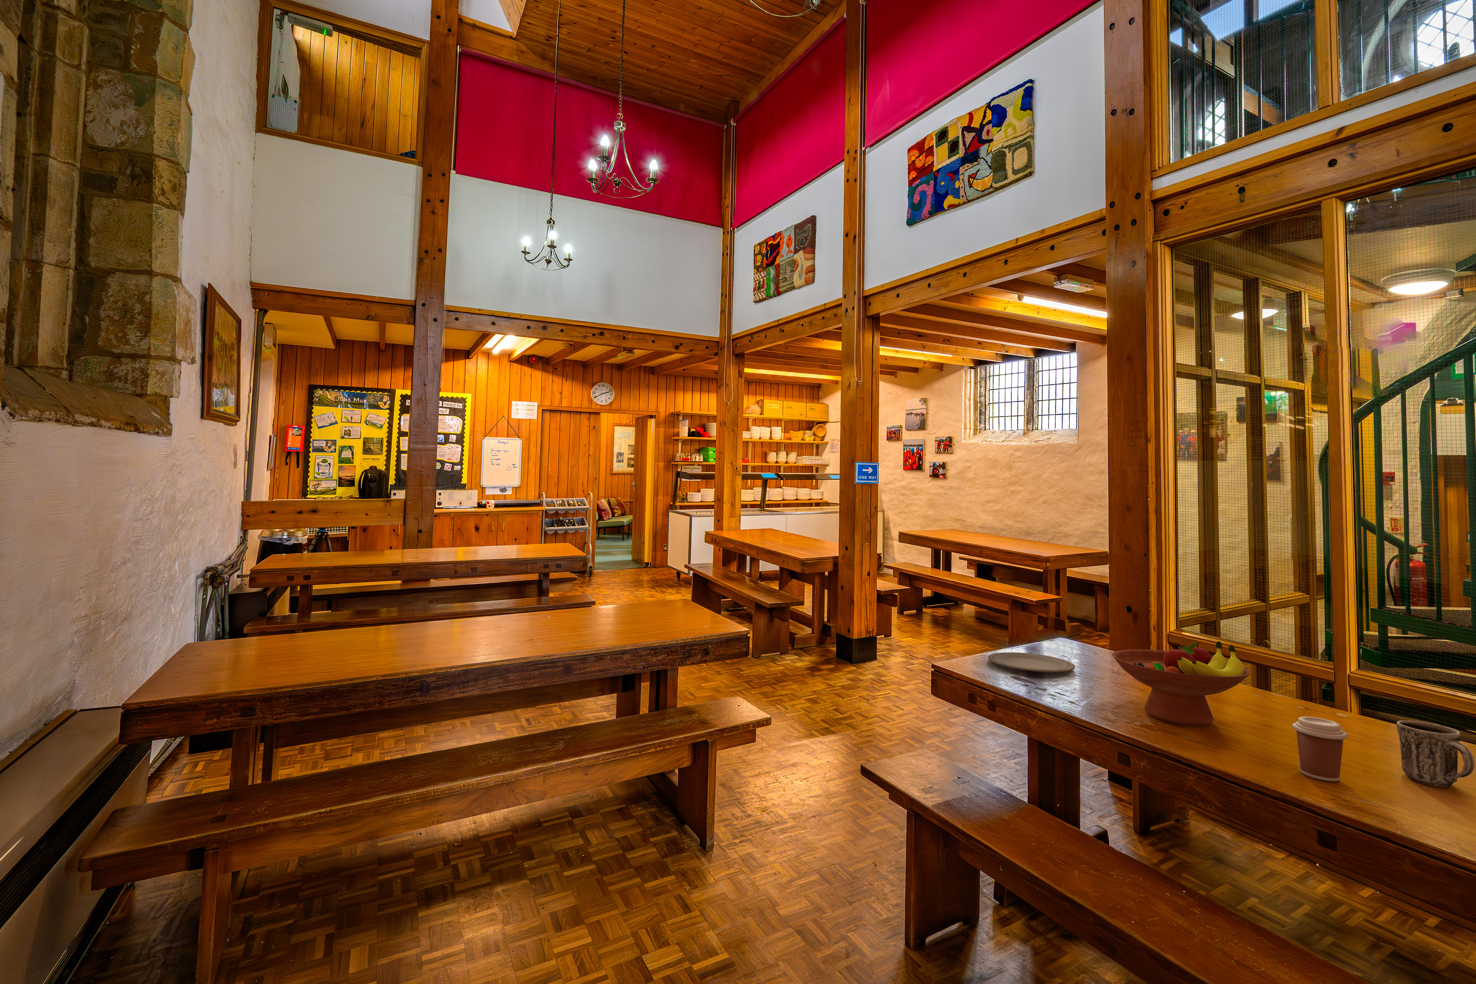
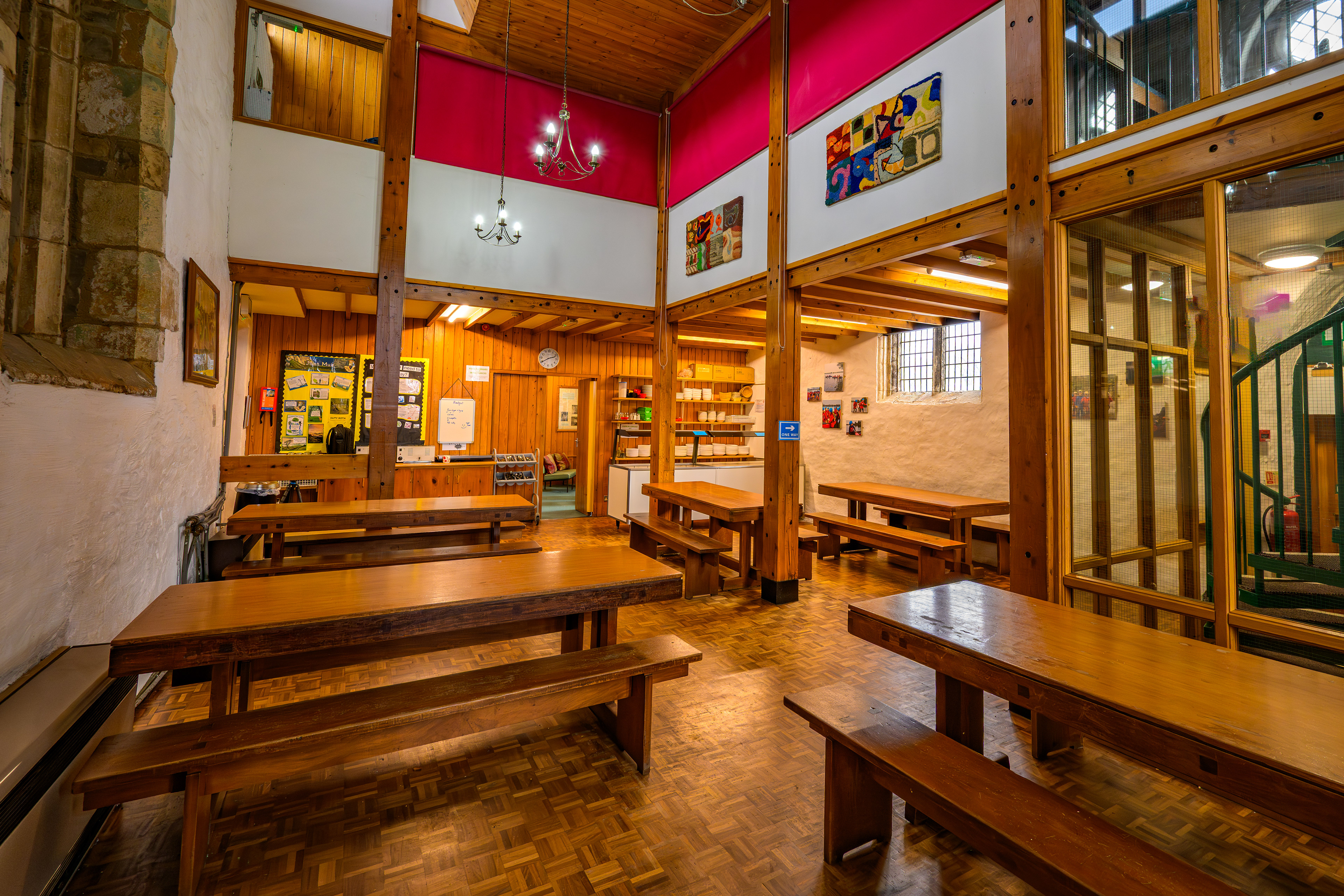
- coffee cup (1319, 748)
- mug (1438, 757)
- plate (1030, 663)
- fruit bowl (1177, 679)
